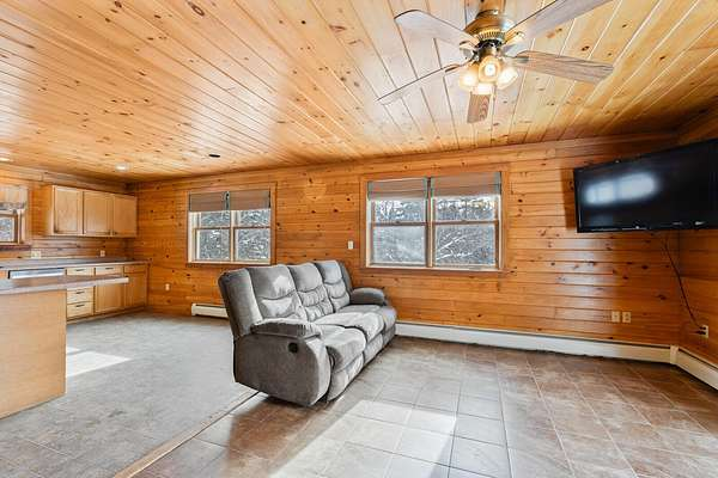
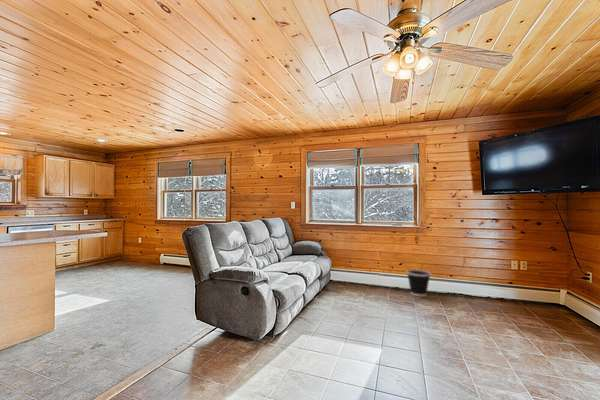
+ wastebasket (418, 283)
